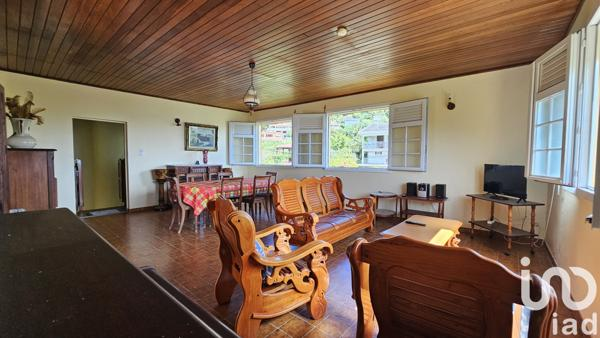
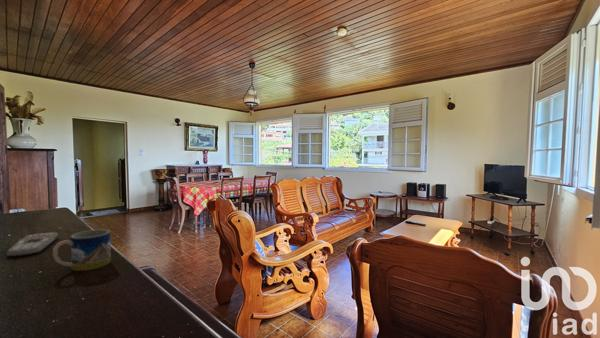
+ remote control (33, 243)
+ mug (83, 250)
